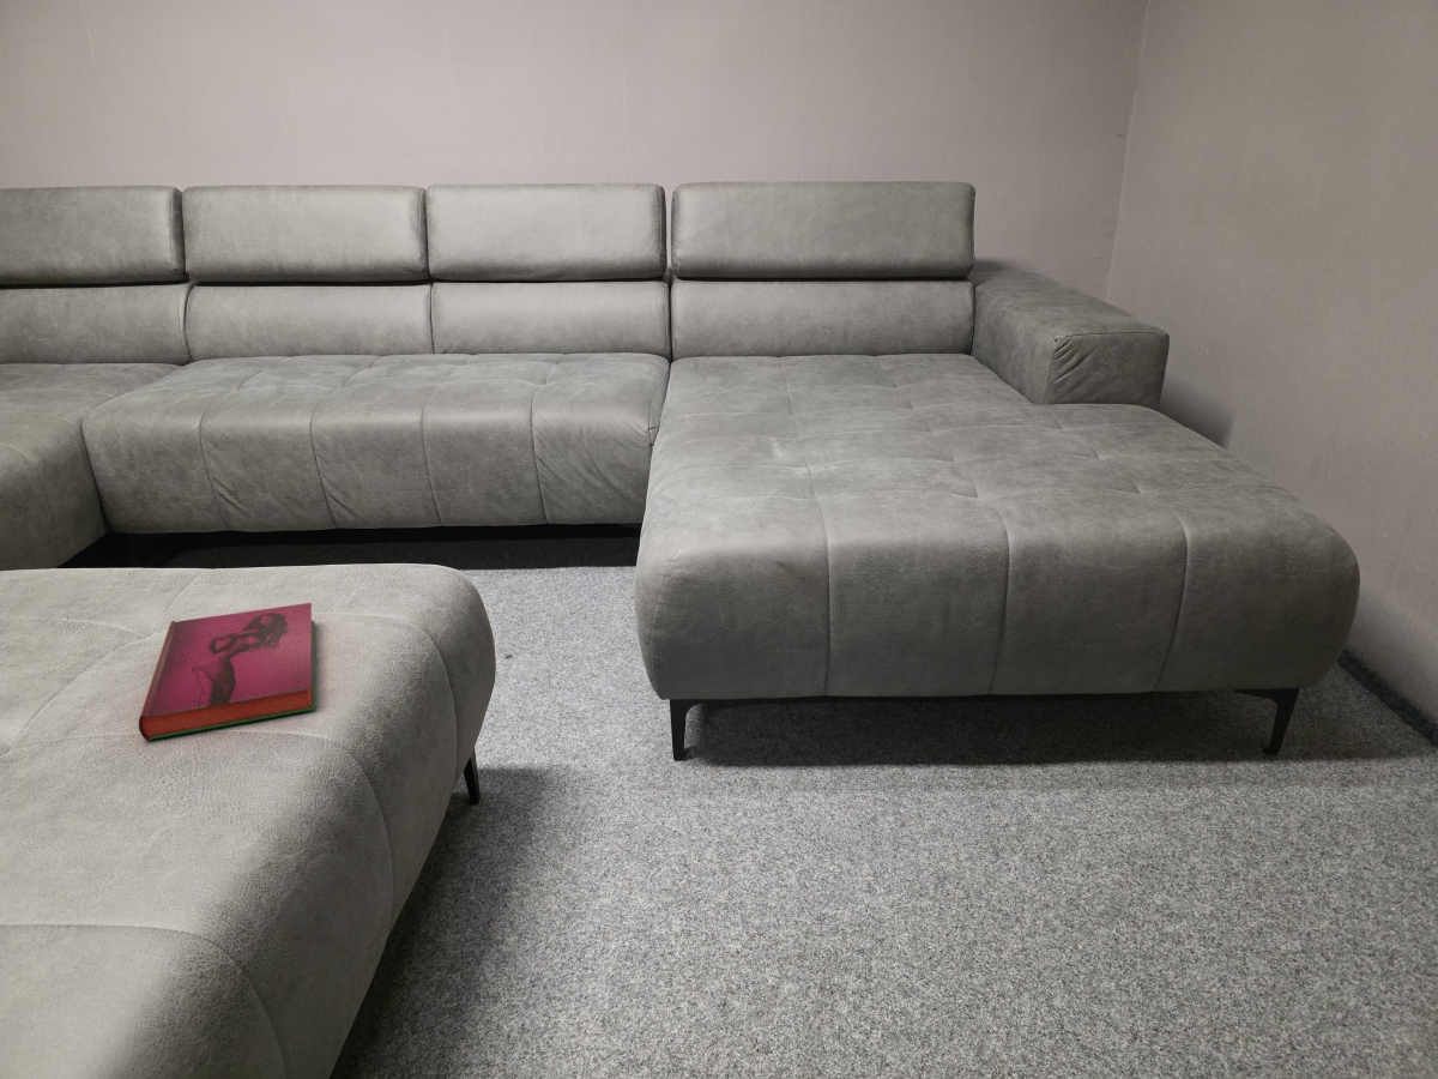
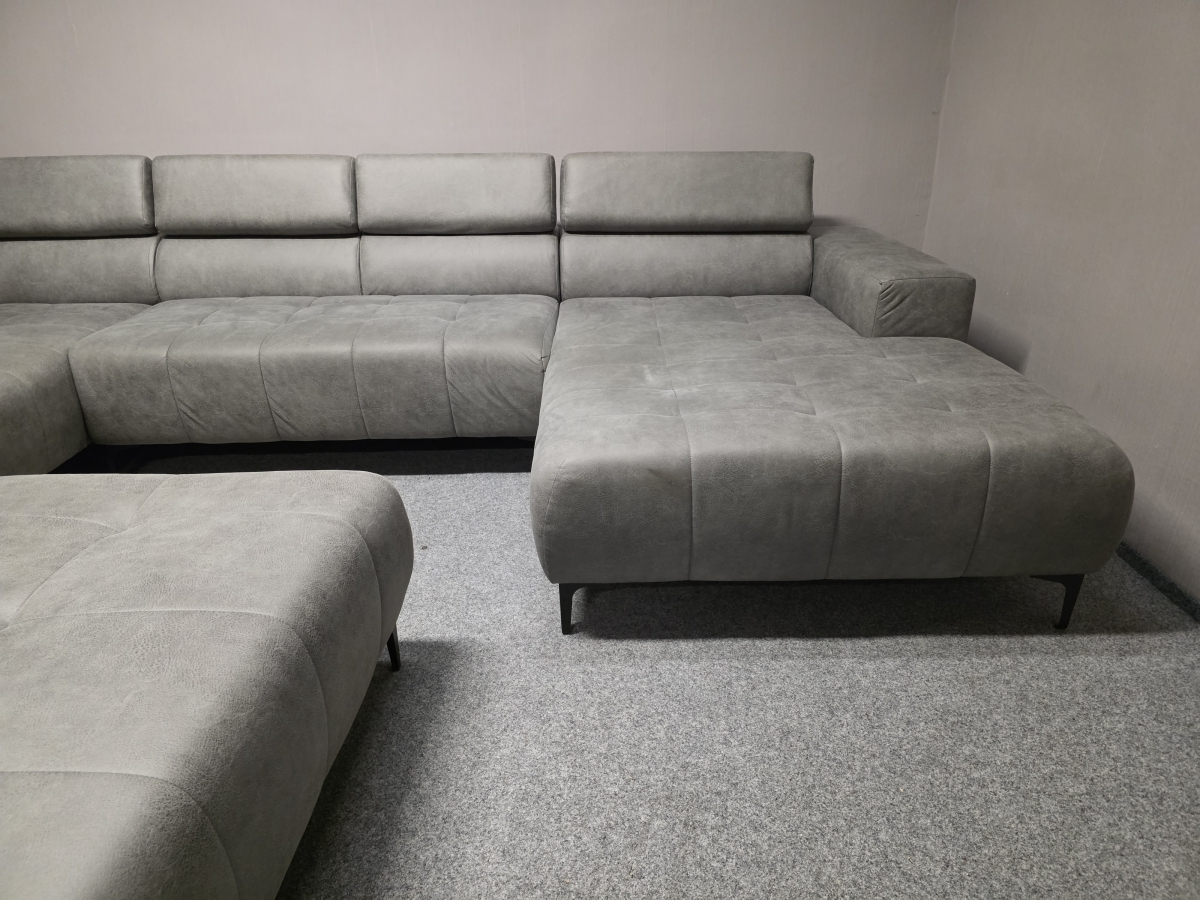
- hardback book (236, 663)
